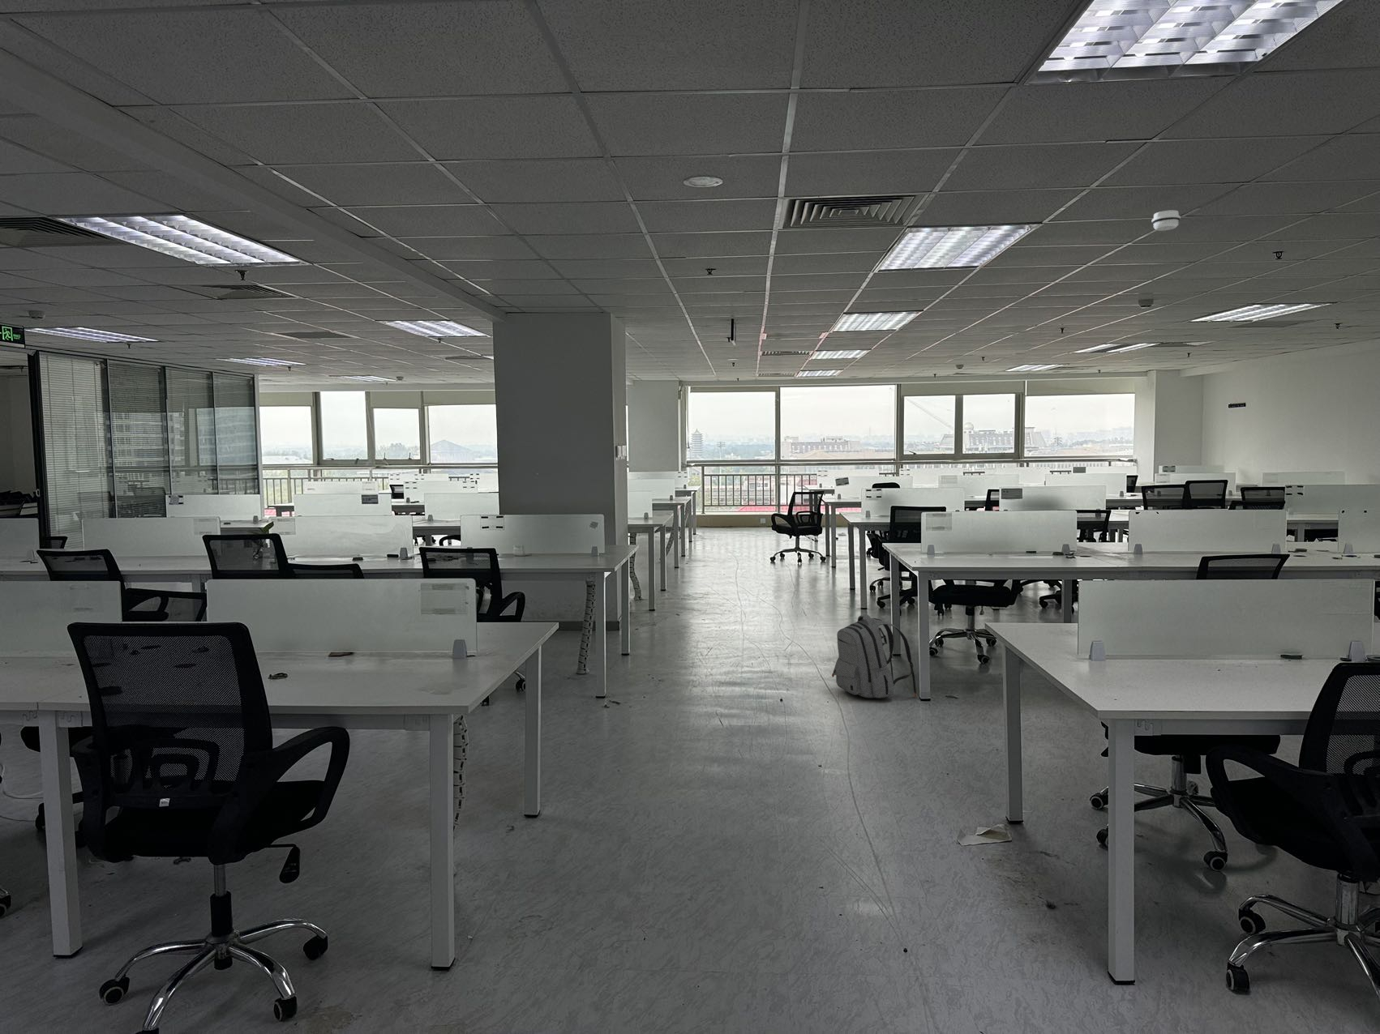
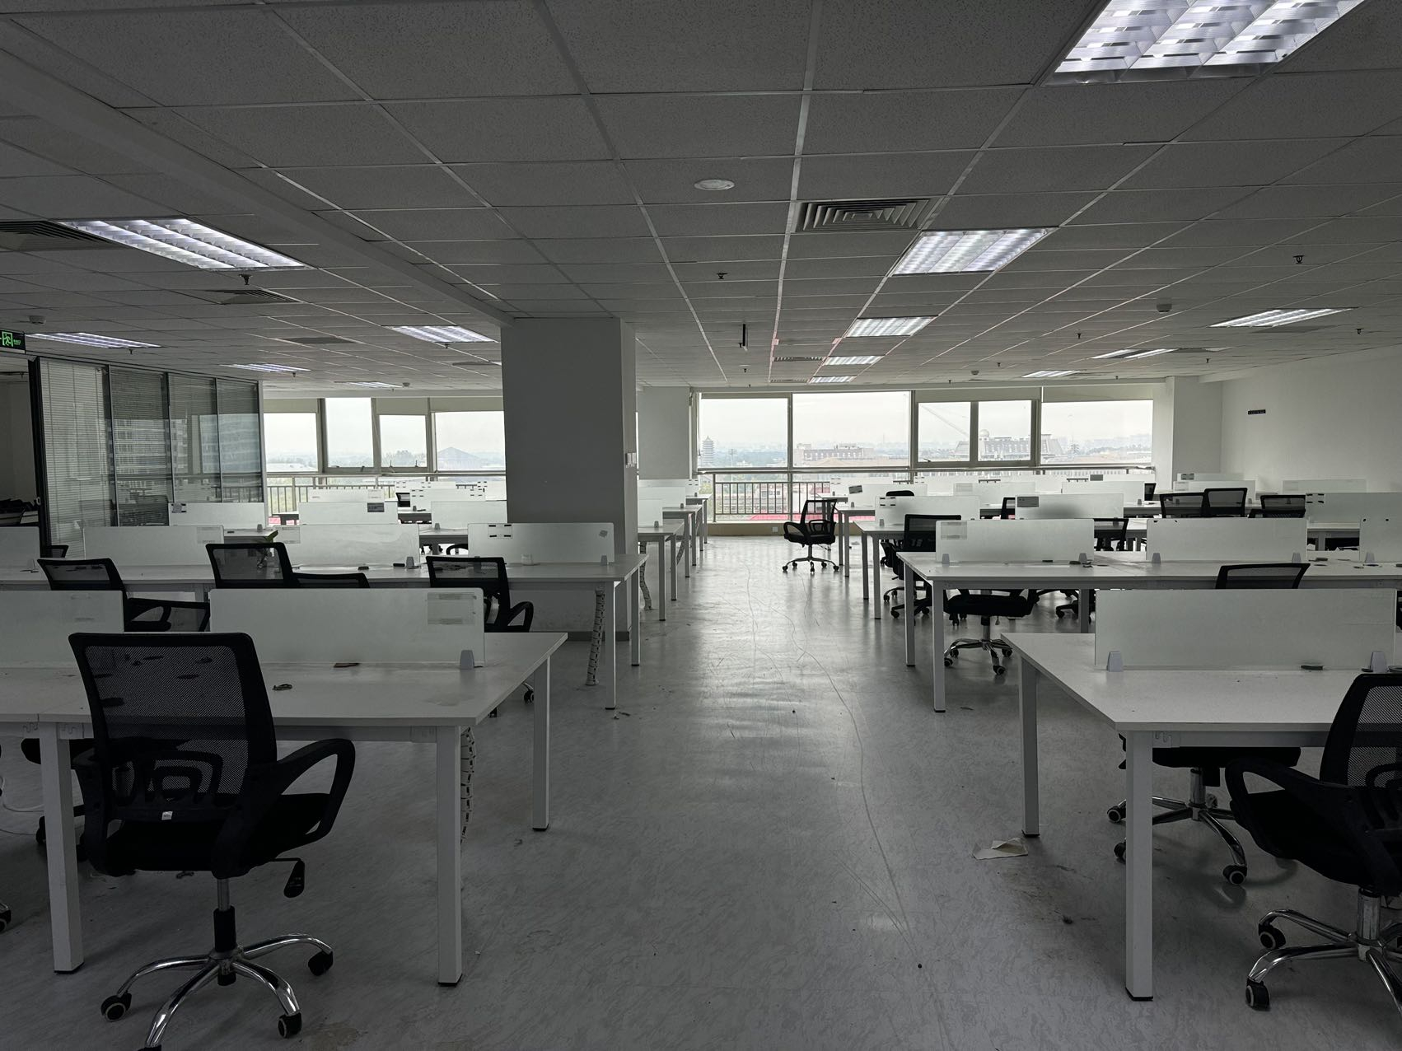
- smoke detector (1166, 220)
- backpack (871, 653)
